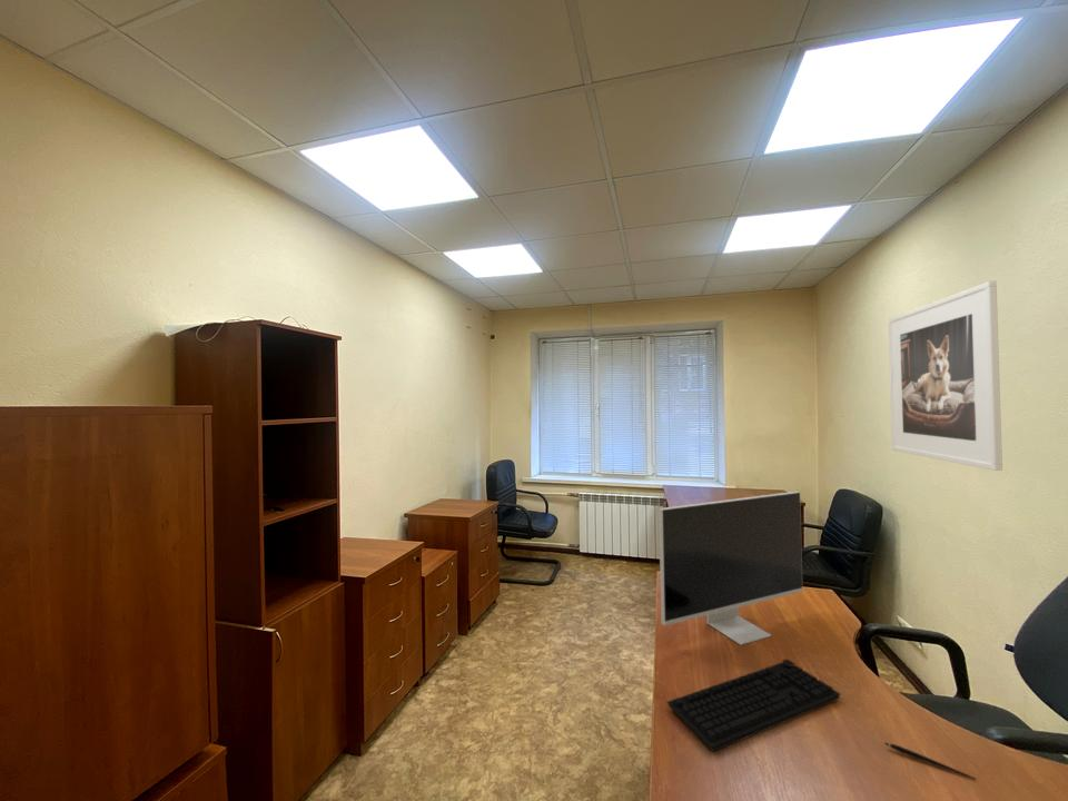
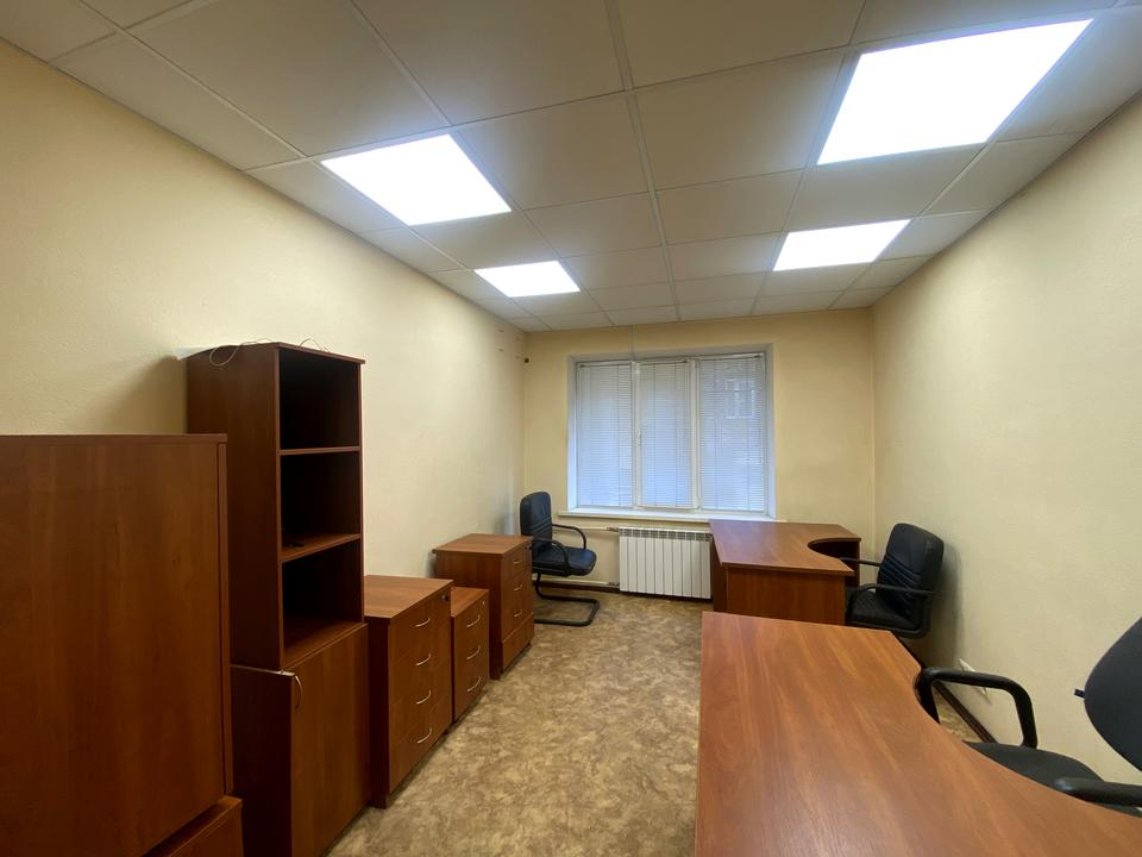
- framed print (934, 380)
- monitor (736, 564)
- pen (928, 760)
- keyboard (754, 699)
